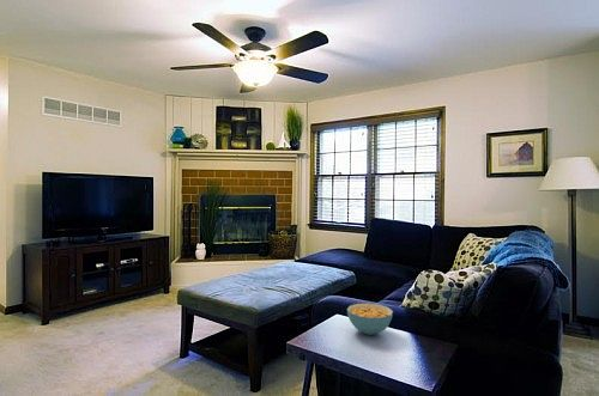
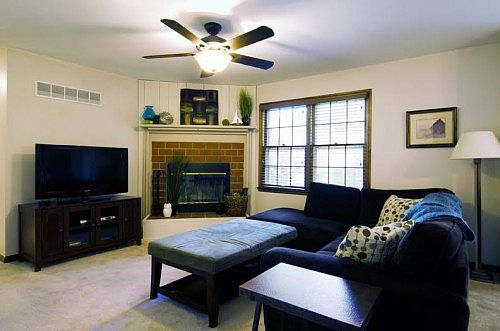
- cereal bowl (369, 321)
